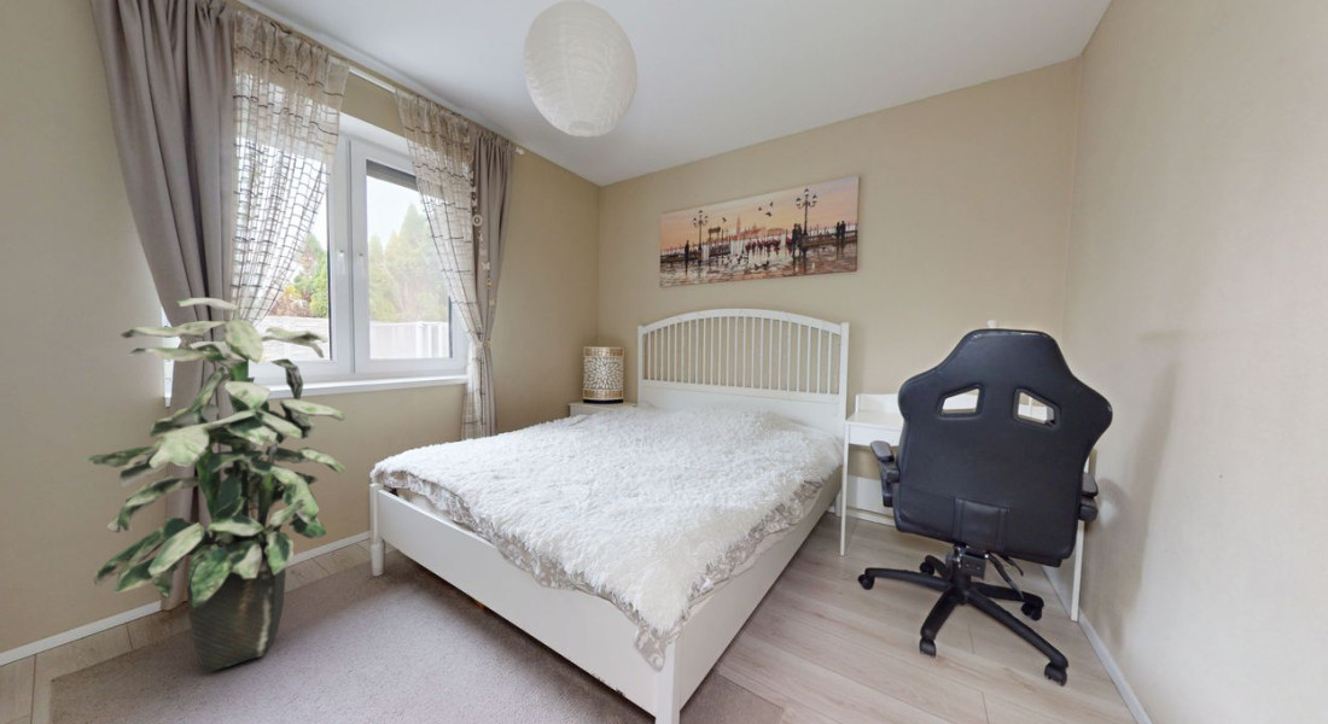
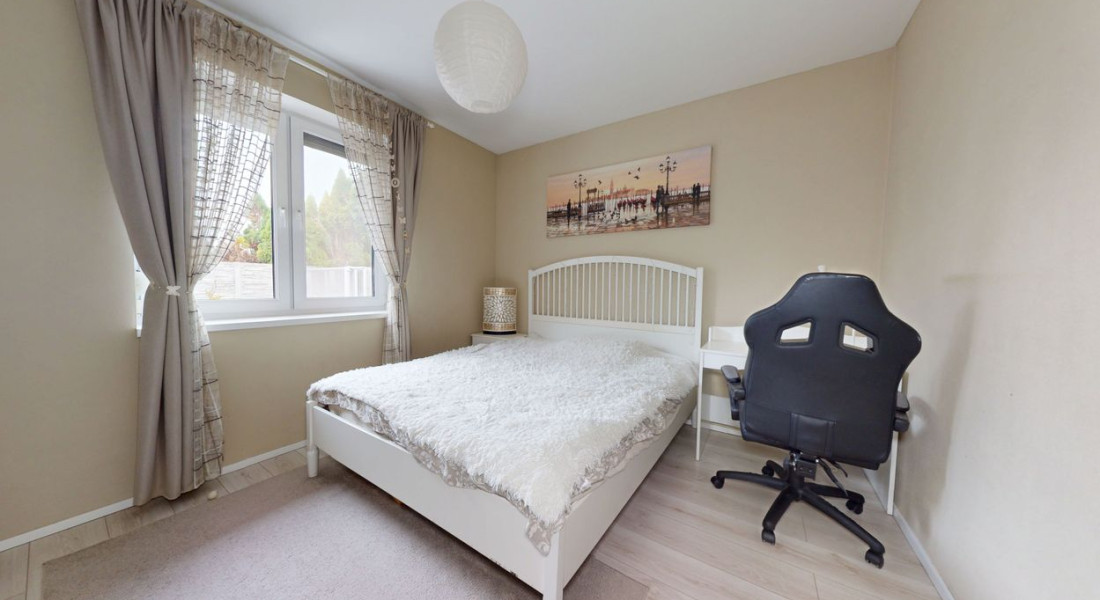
- indoor plant (228, 477)
